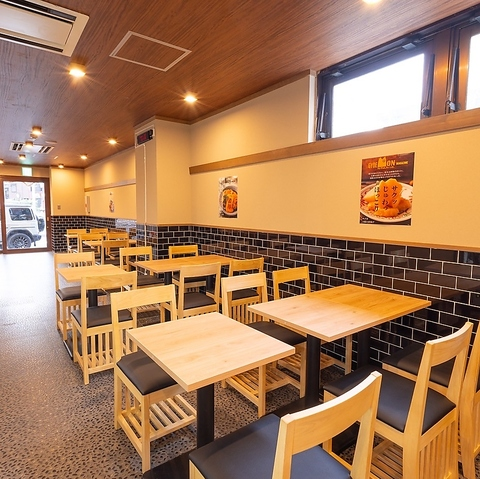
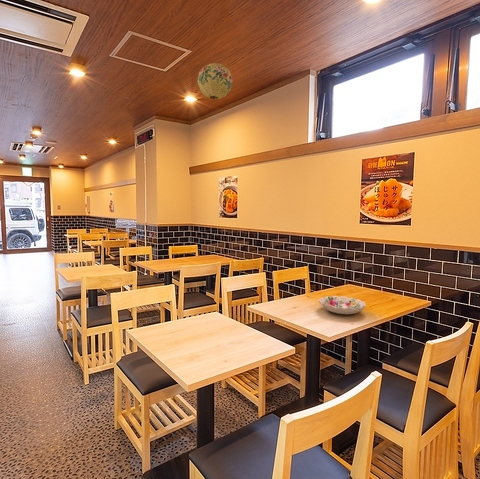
+ paper lantern (215, 81)
+ decorative bowl (341, 306)
